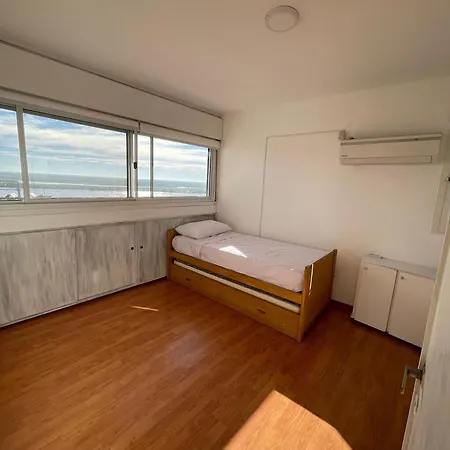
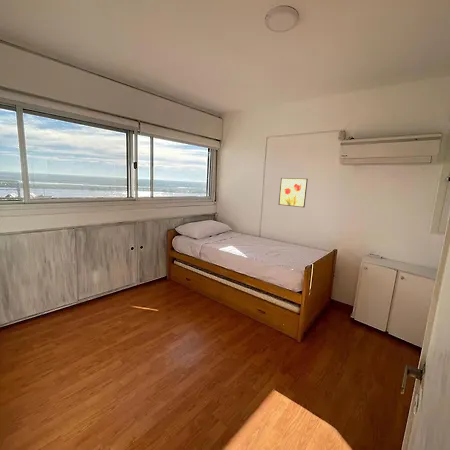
+ wall art (292, 192)
